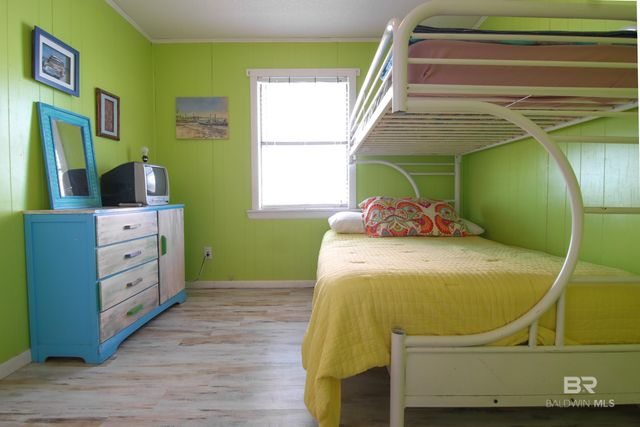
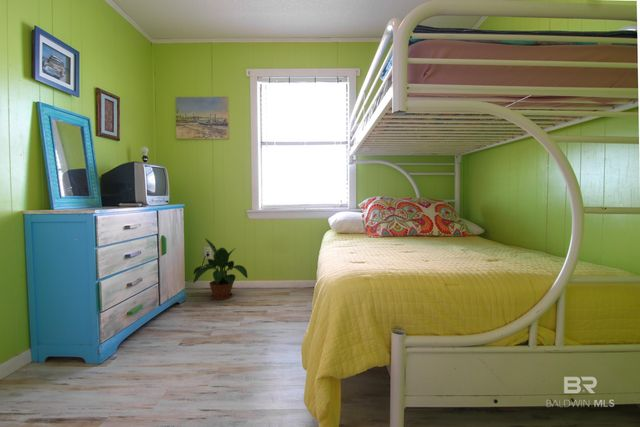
+ potted plant (221, 267)
